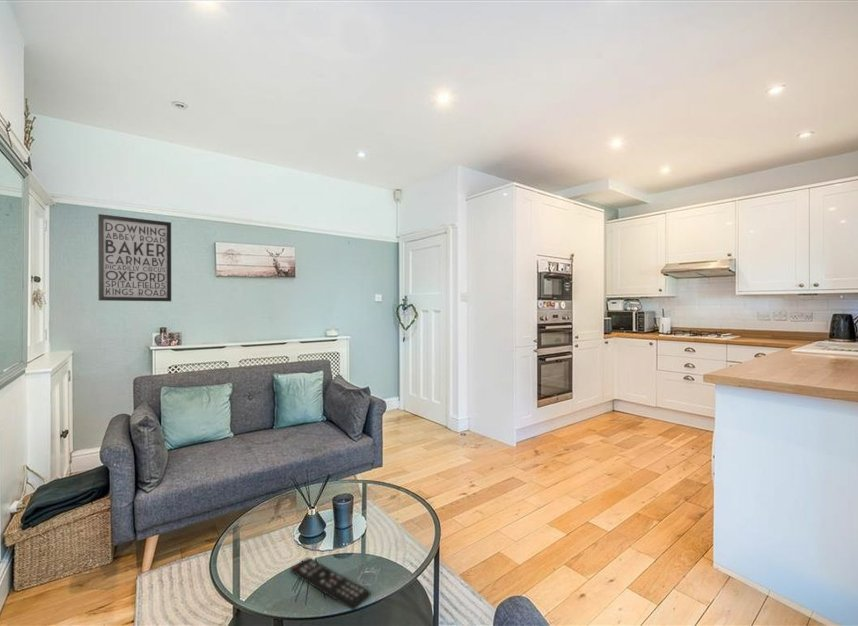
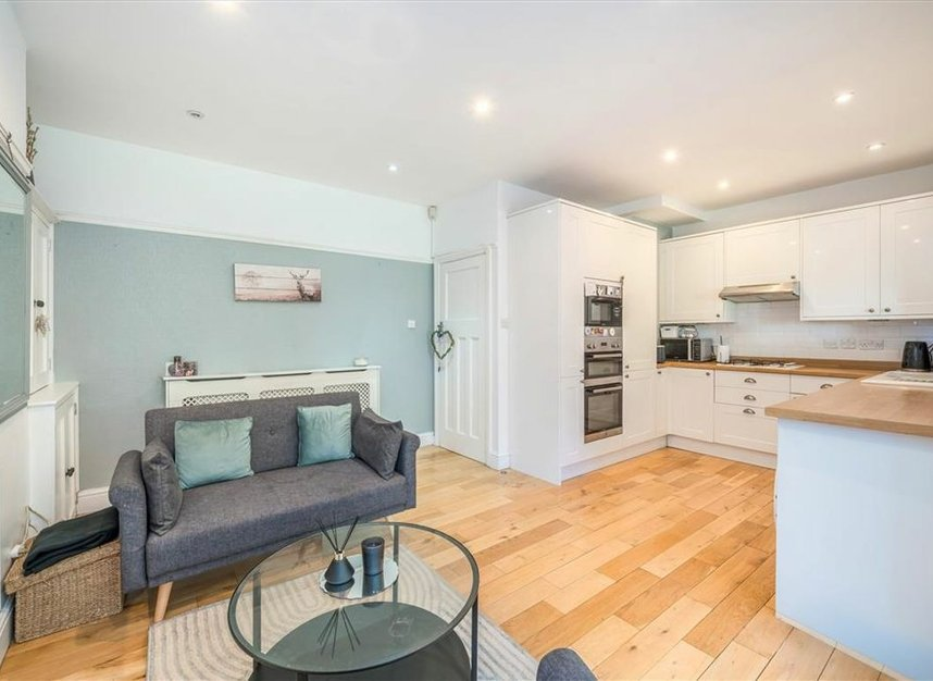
- remote control (328, 580)
- wall art (136, 259)
